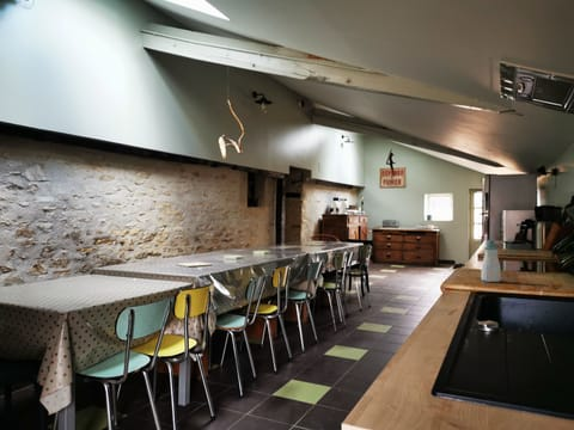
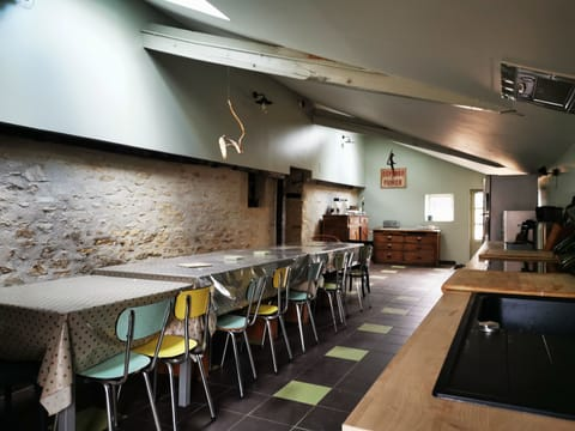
- soap bottle (490, 260)
